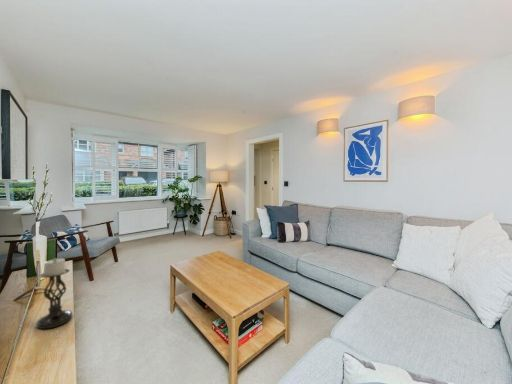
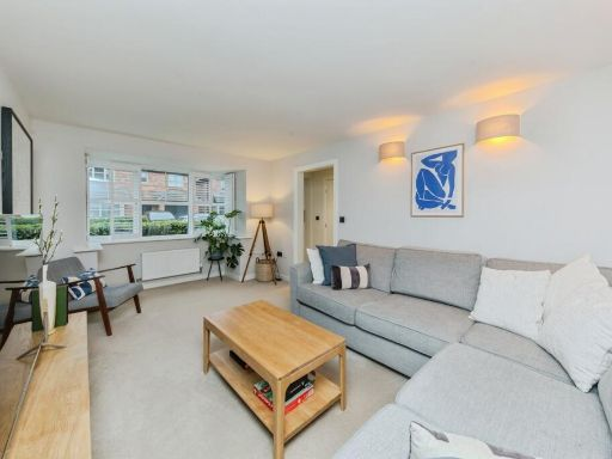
- candle holder (55, 290)
